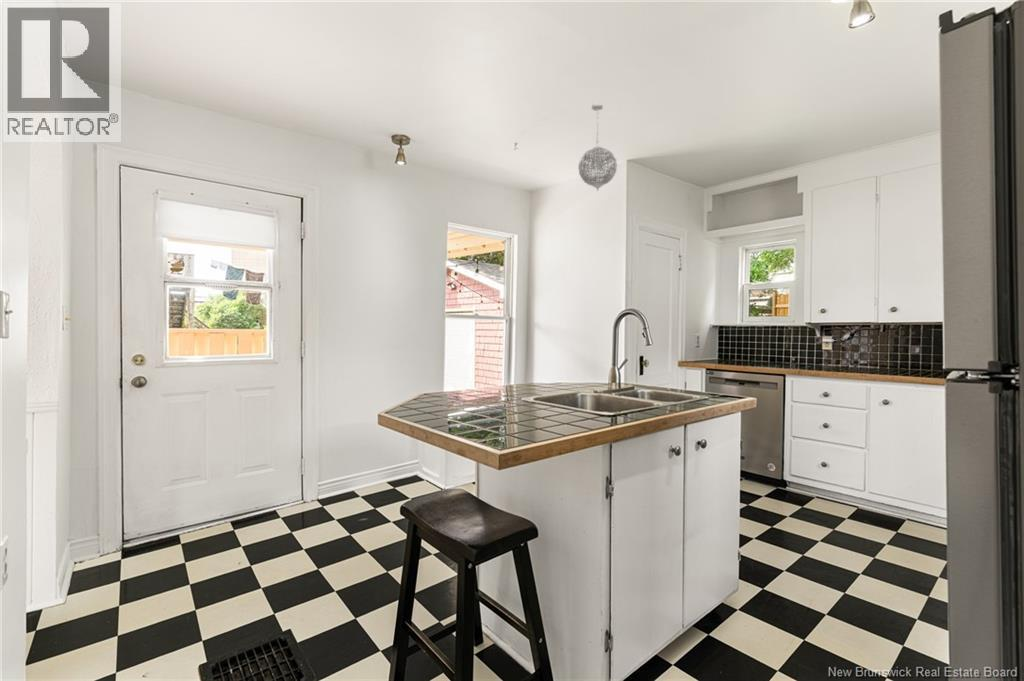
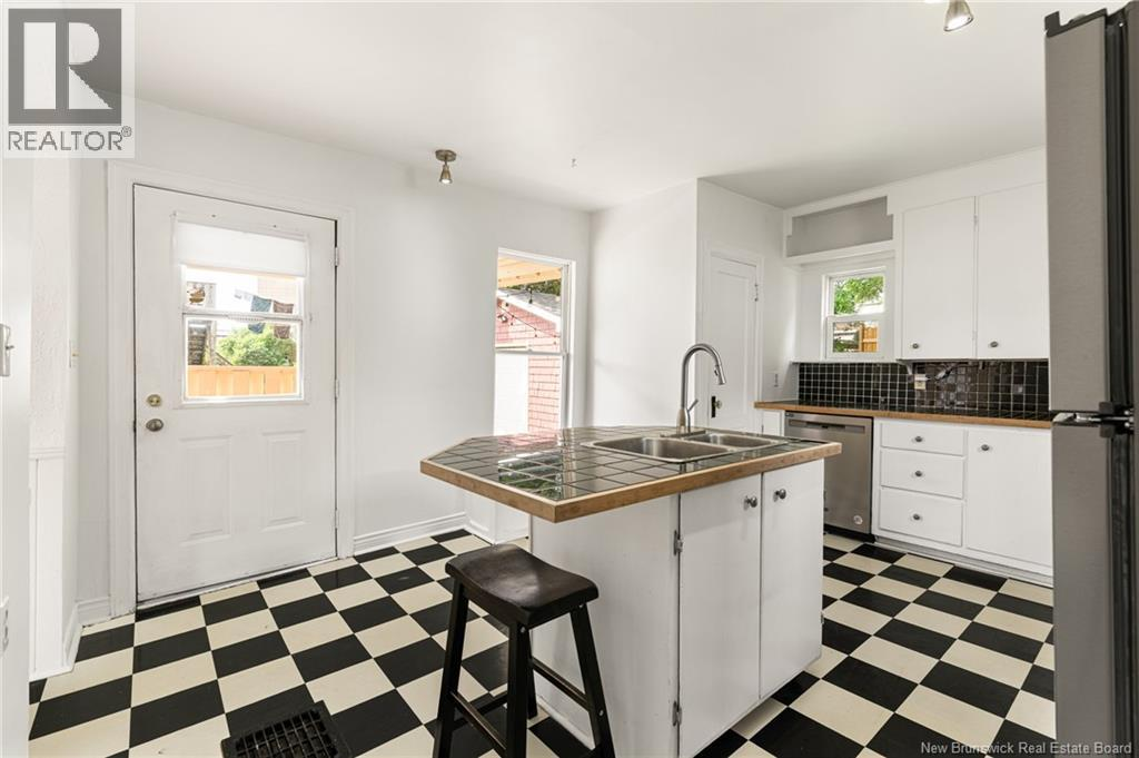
- pendant light (597, 148)
